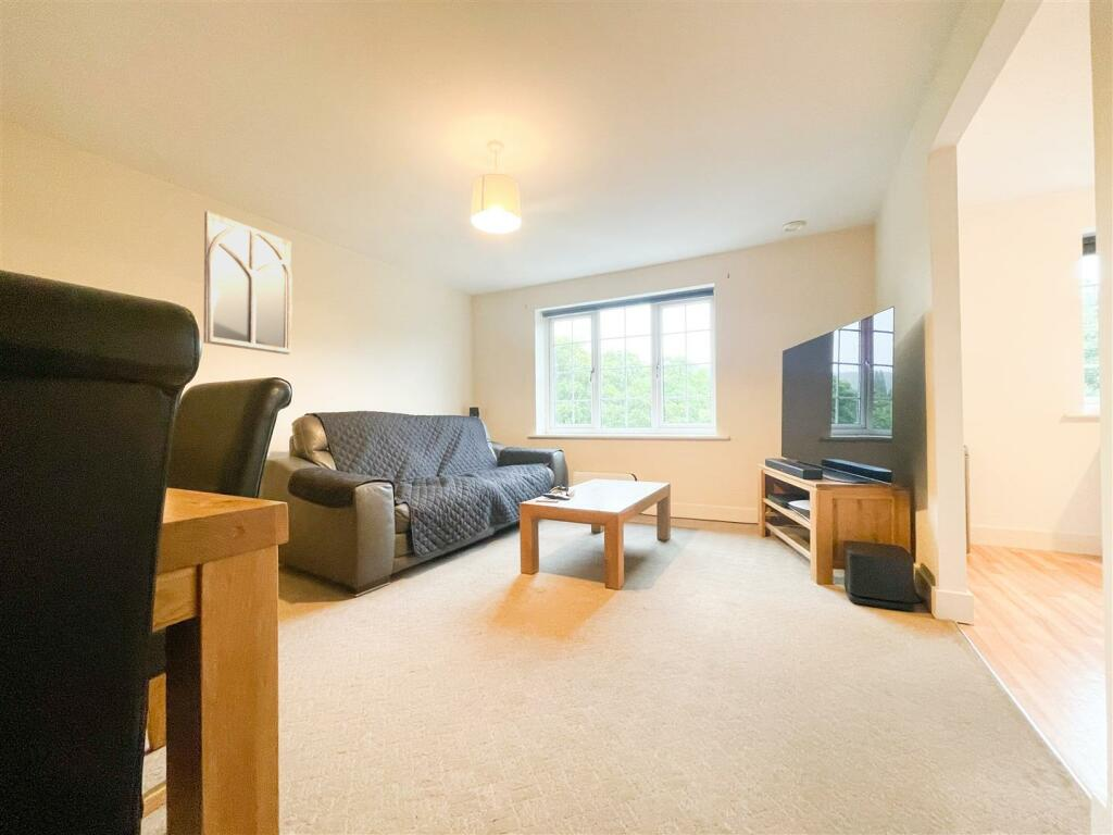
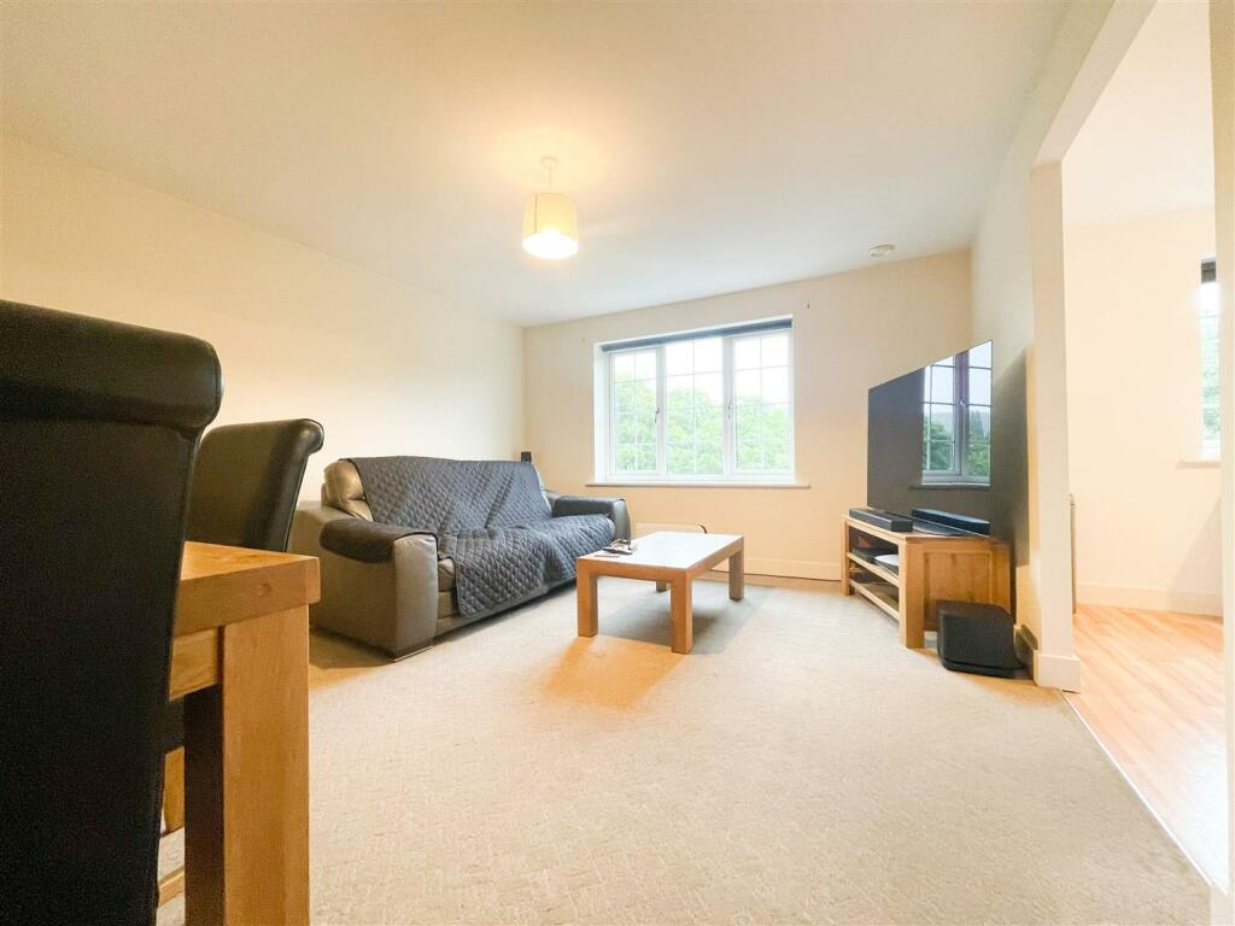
- home mirror (251, 288)
